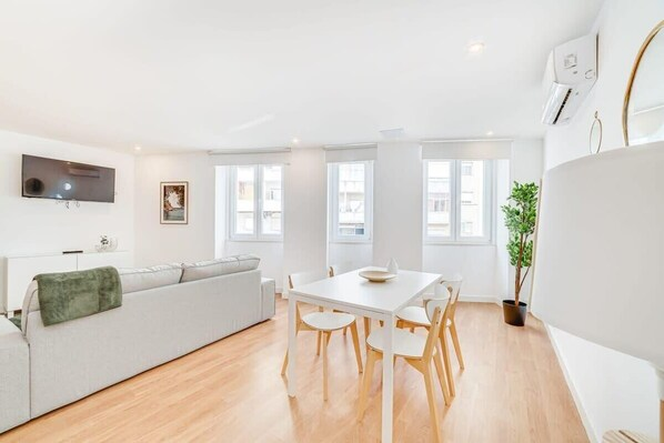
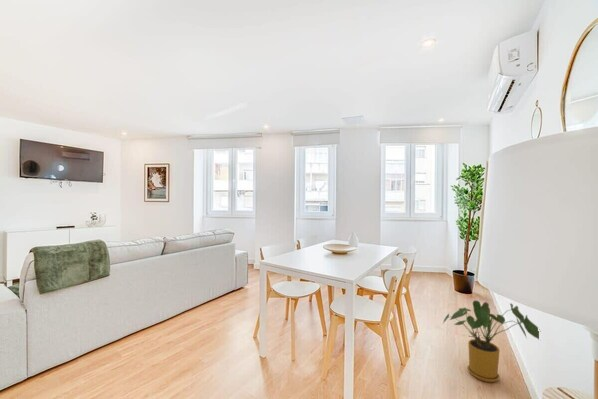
+ house plant (486, 337)
